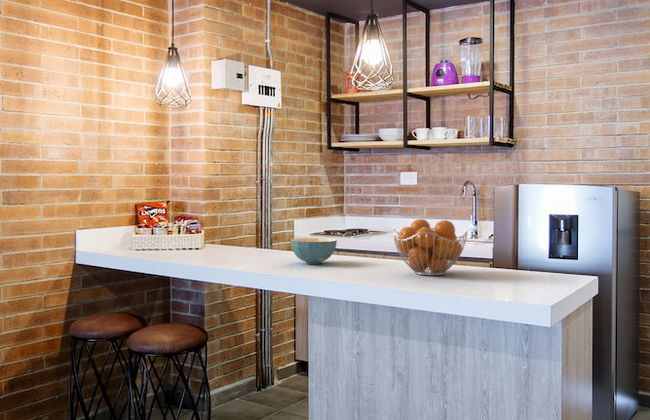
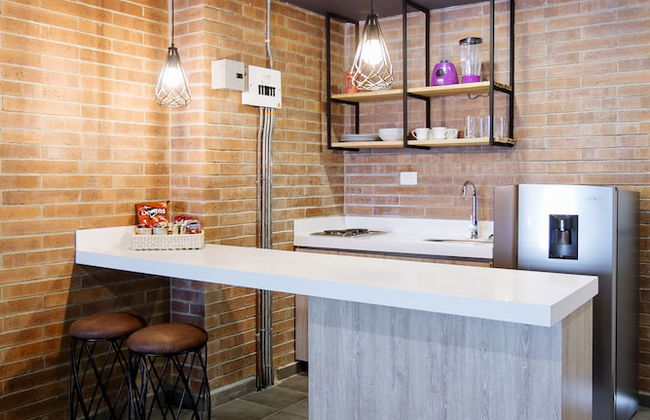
- cereal bowl (313, 251)
- fruit basket (429, 246)
